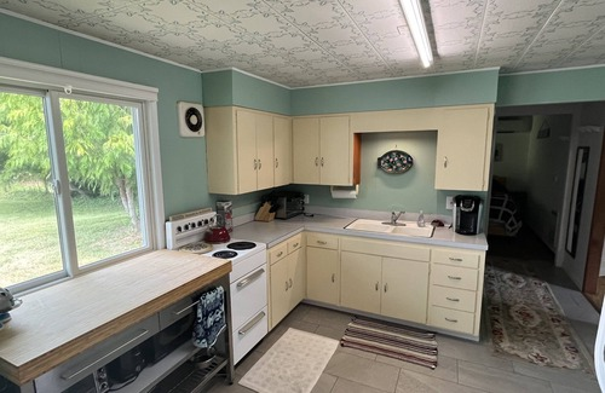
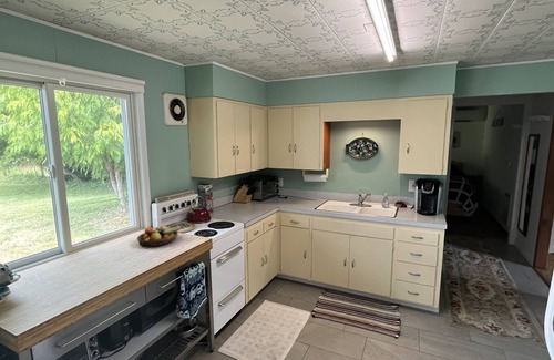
+ fruit bowl (158, 233)
